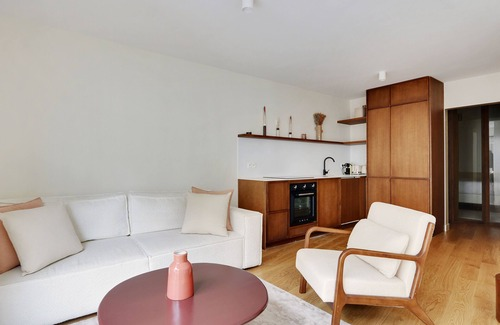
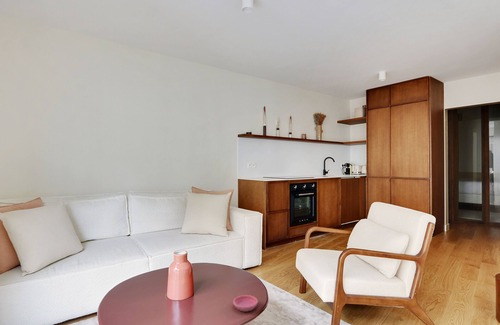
+ saucer (245, 303)
